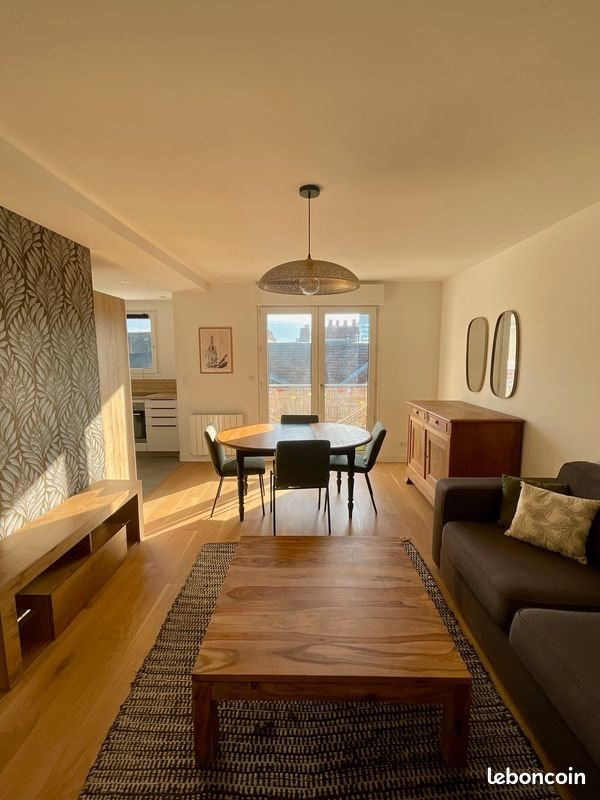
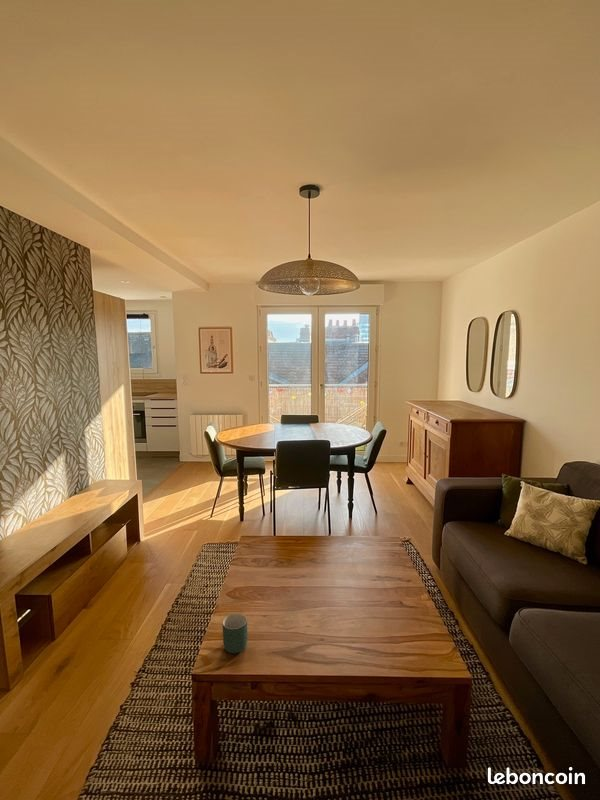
+ mug (235, 630)
